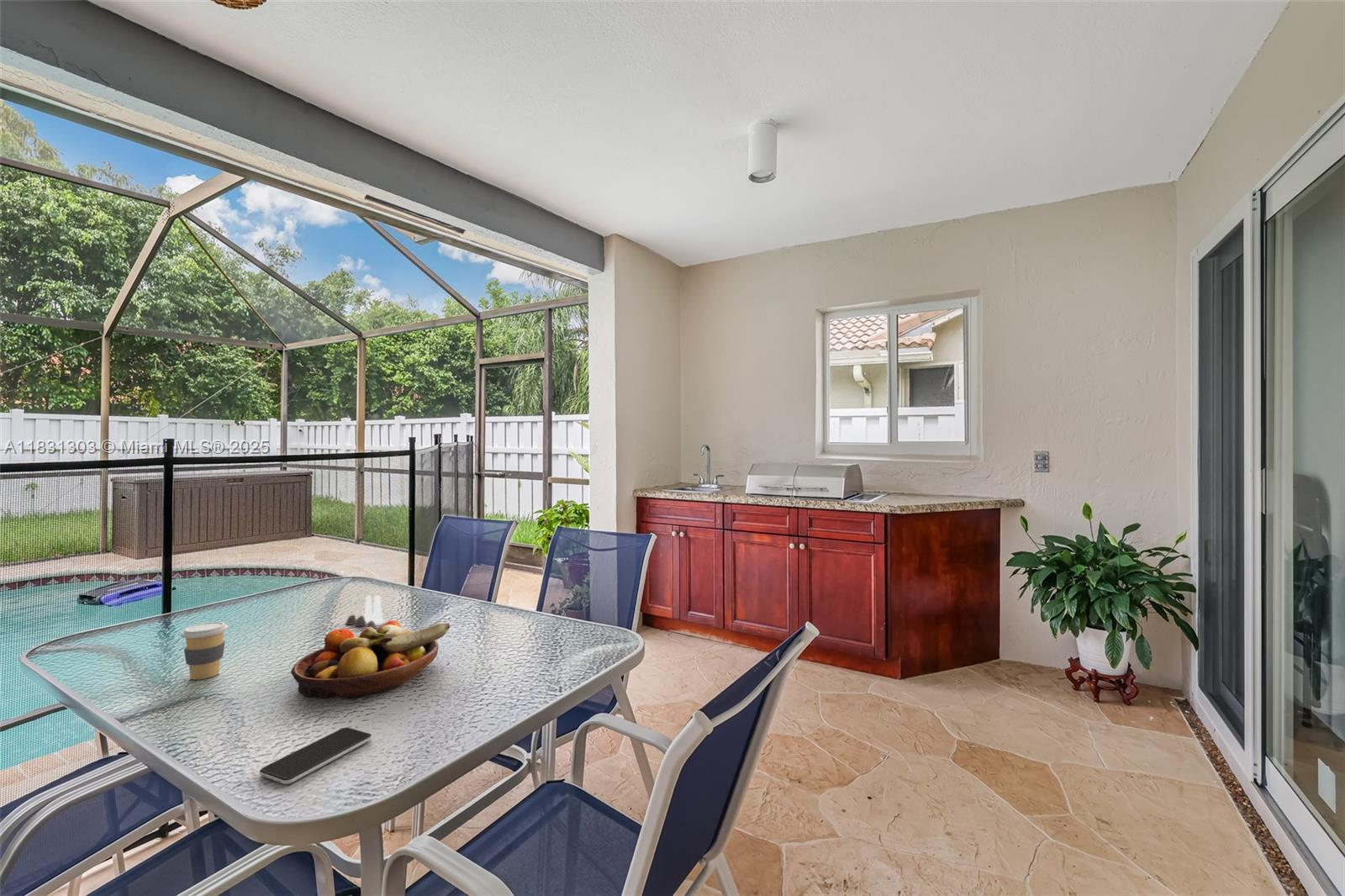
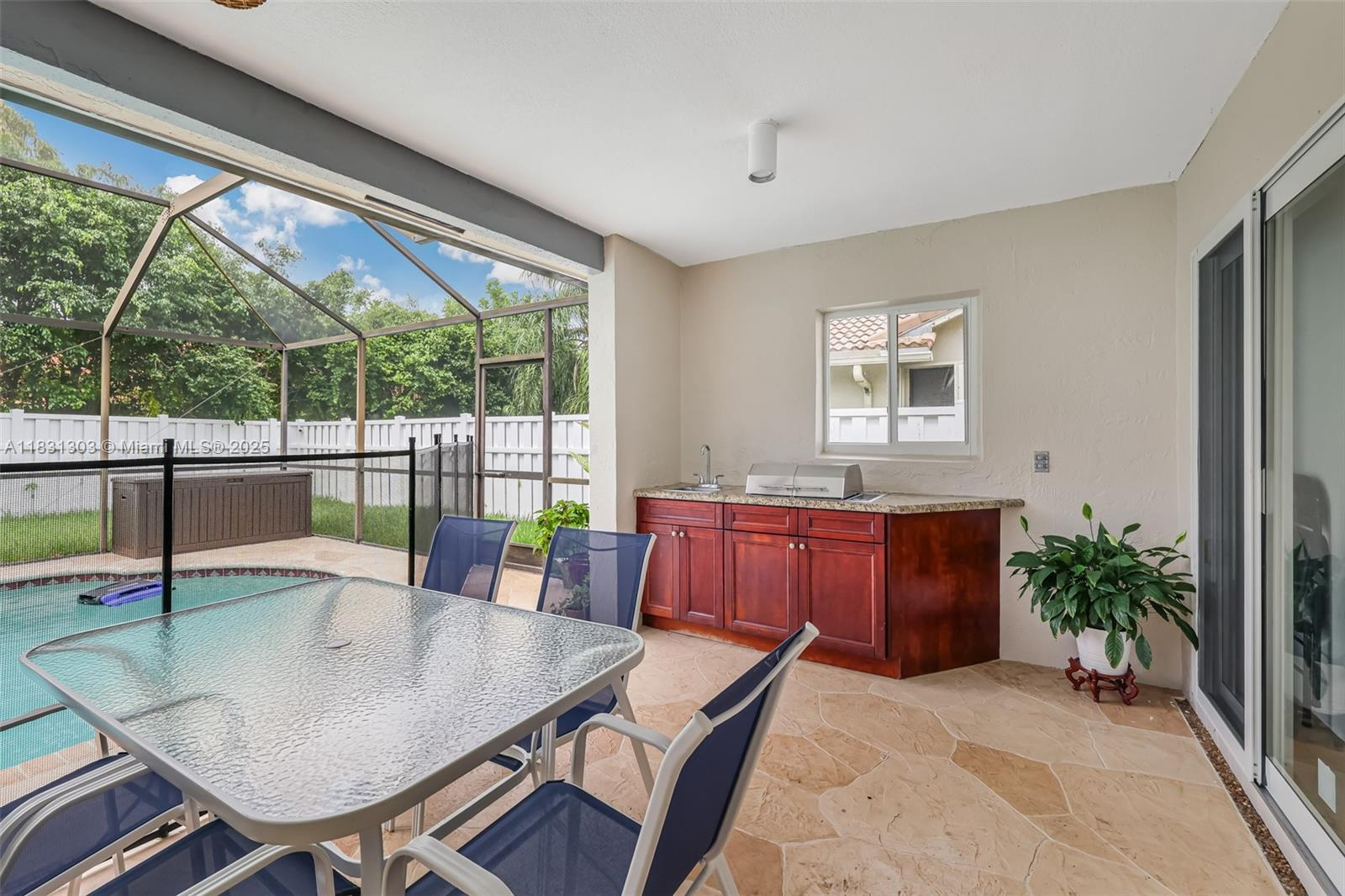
- fruit bowl (371, 648)
- salt and pepper shaker set (367, 609)
- smartphone (319, 753)
- coffee cup (204, 651)
